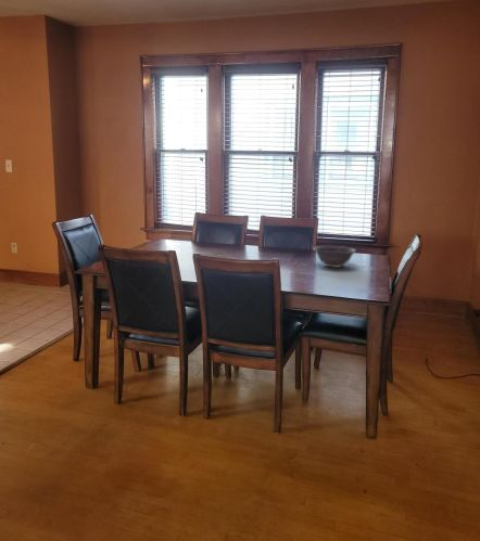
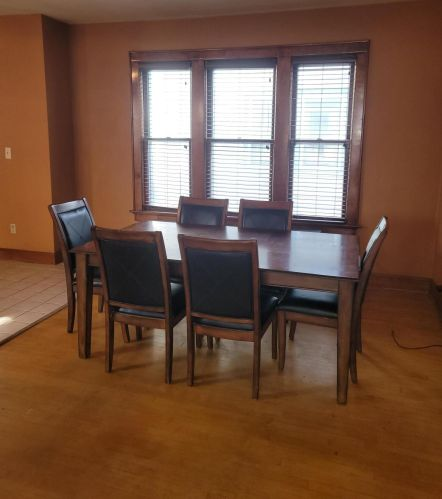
- decorative bowl (333, 257)
